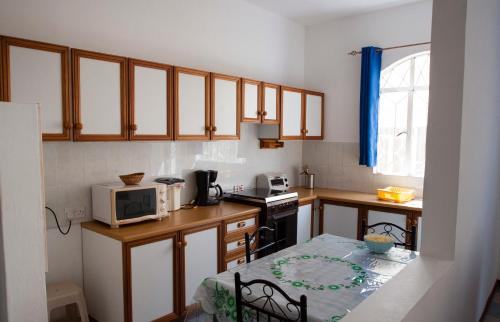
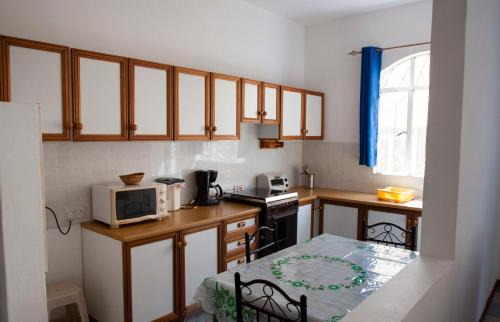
- cereal bowl (378, 245)
